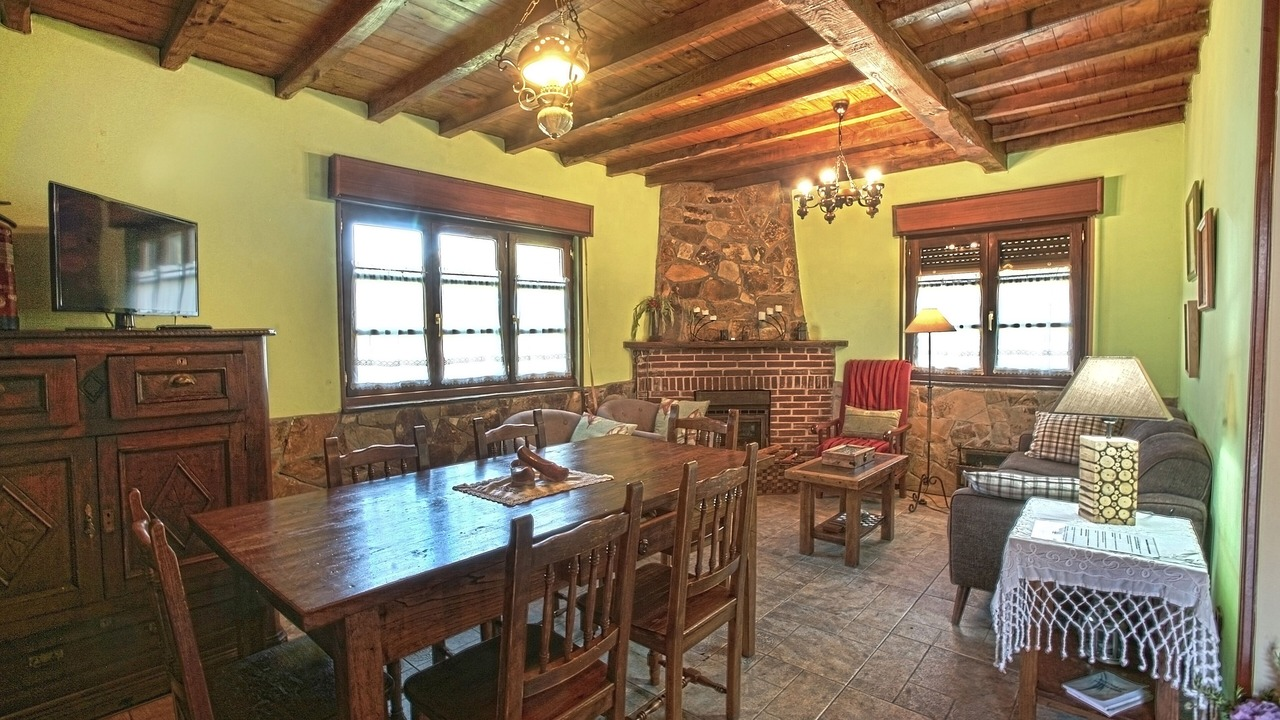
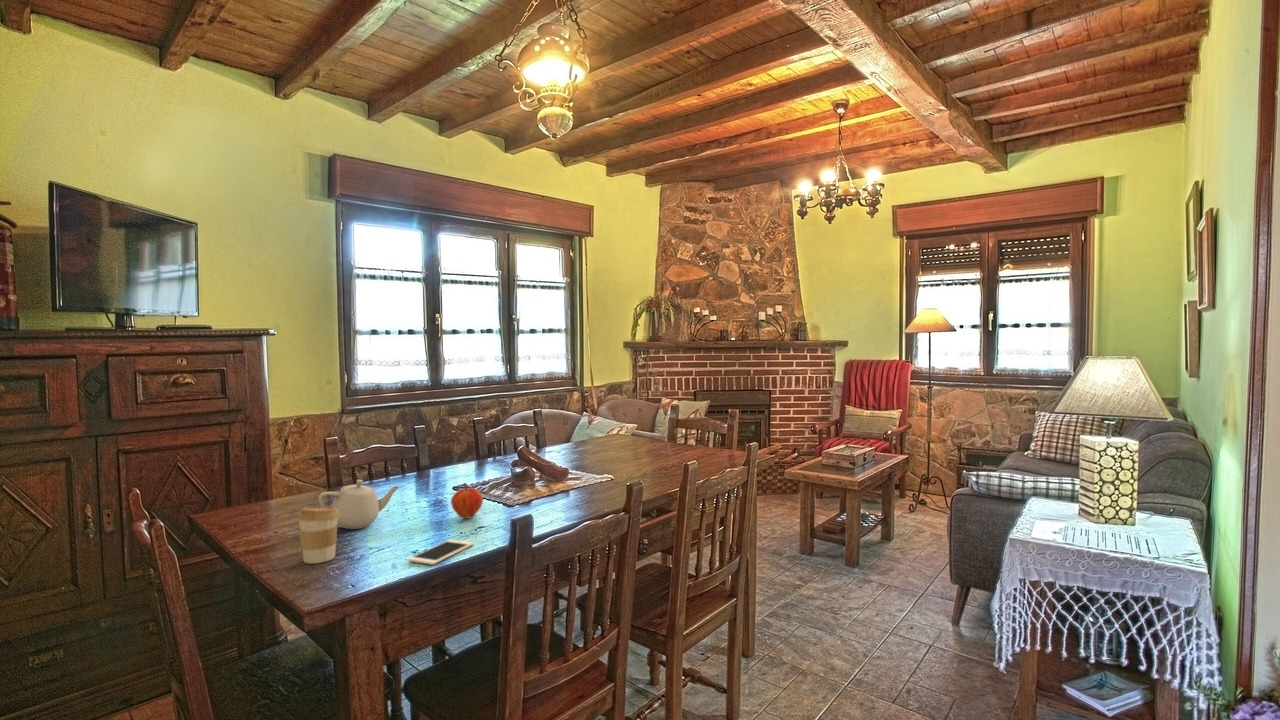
+ teapot (360, 501)
+ cell phone (442, 551)
+ coffee cup (318, 532)
+ fruit (467, 501)
